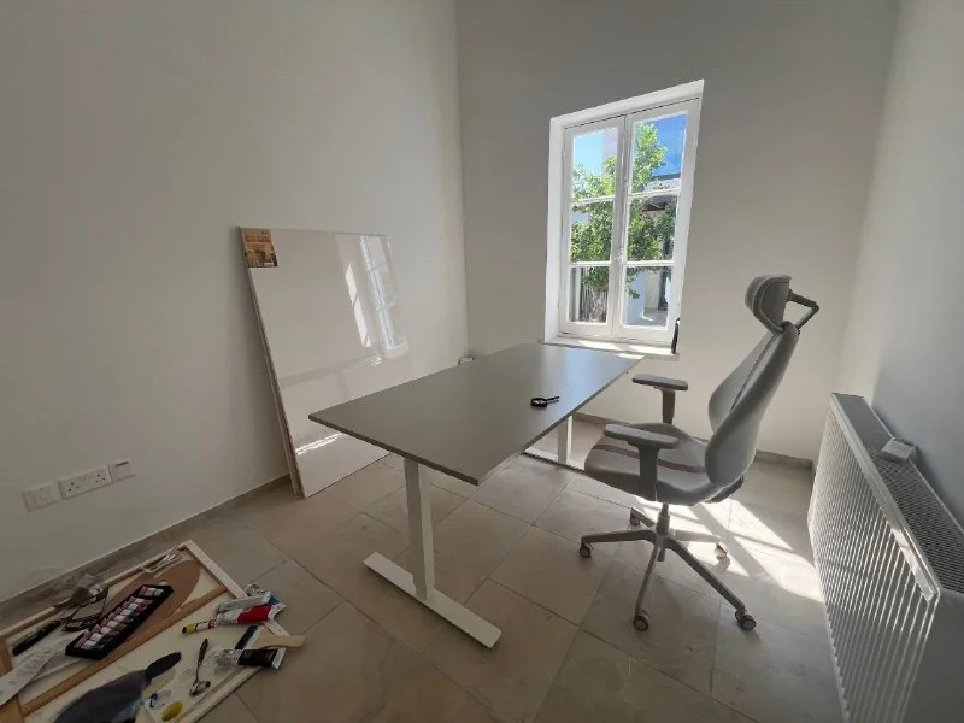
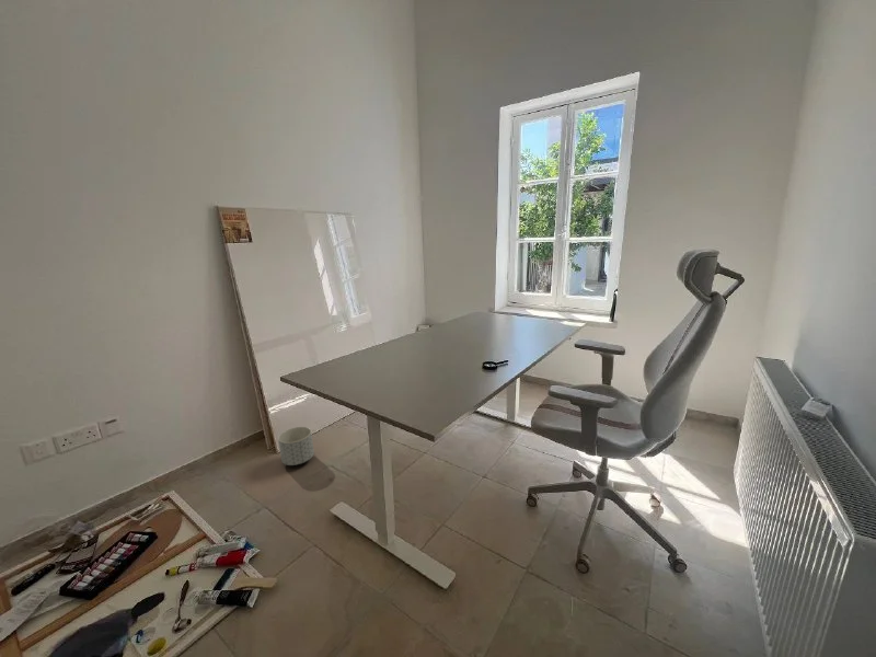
+ planter (297, 447)
